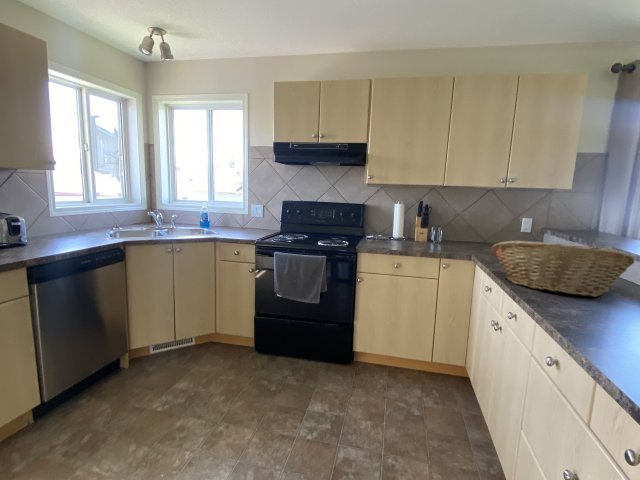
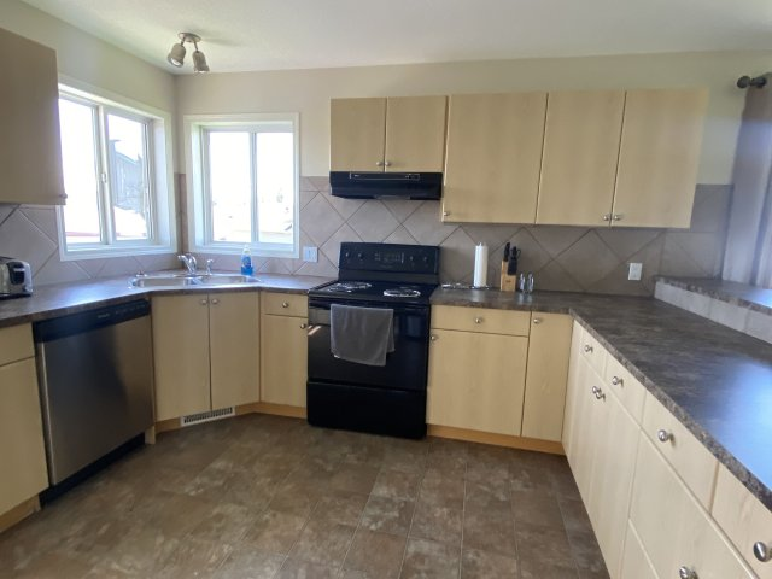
- fruit basket (554, 263)
